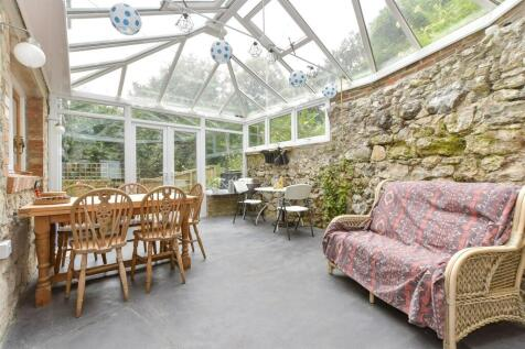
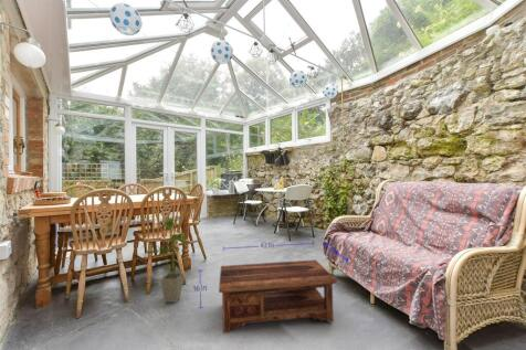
+ coffee table (264, 282)
+ house plant (166, 258)
